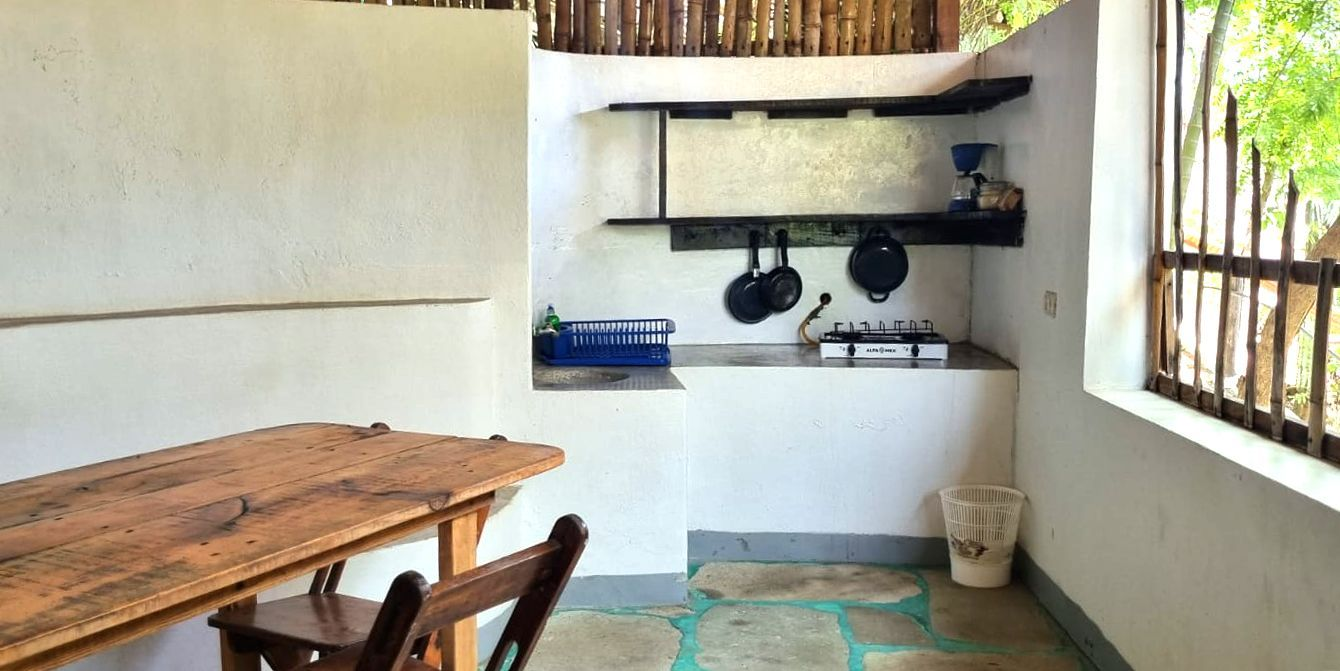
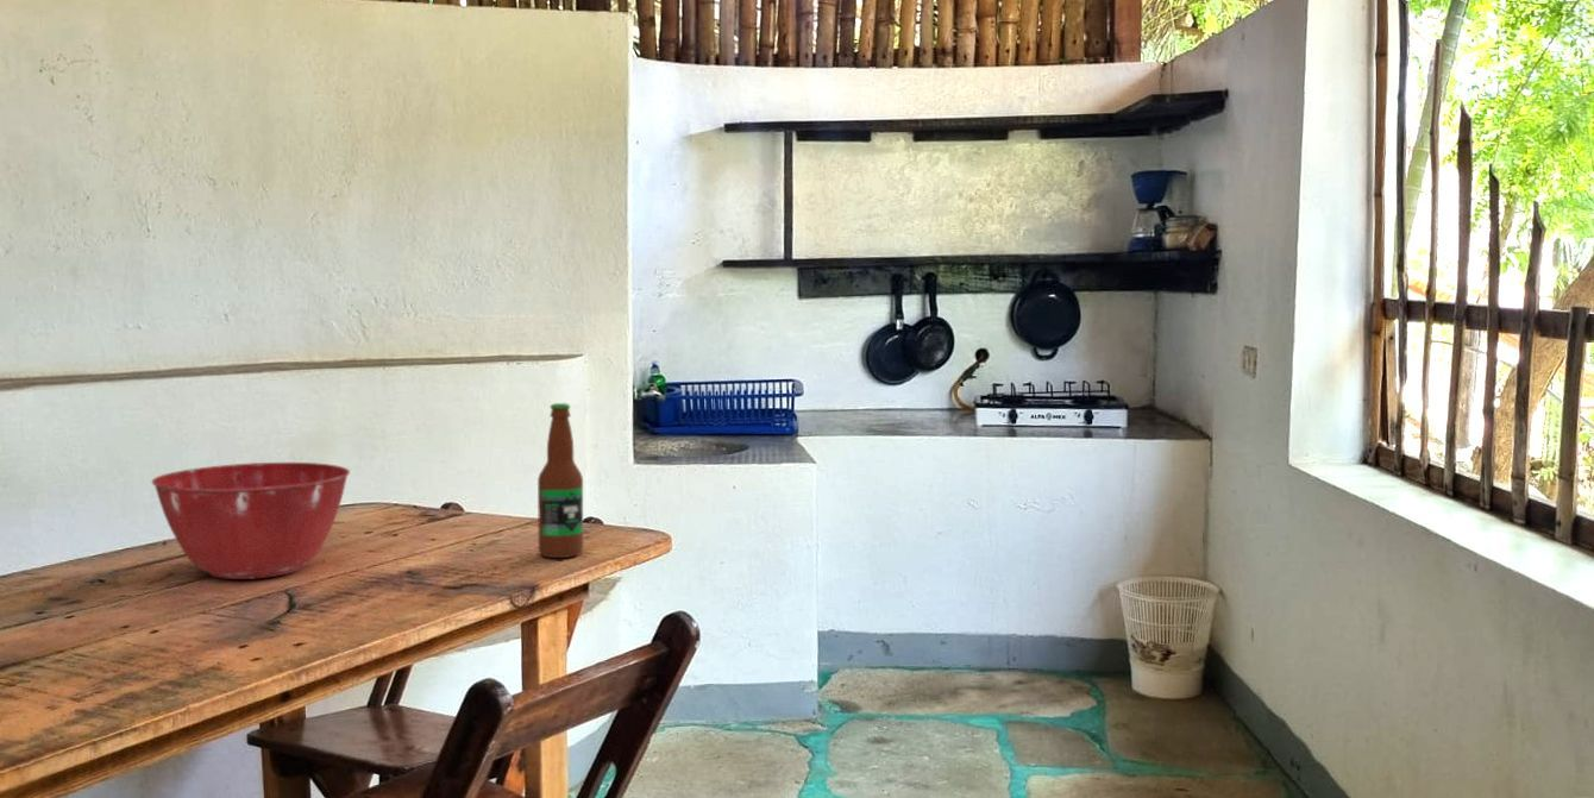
+ bottle (560, 479)
+ mixing bowl (253, 521)
